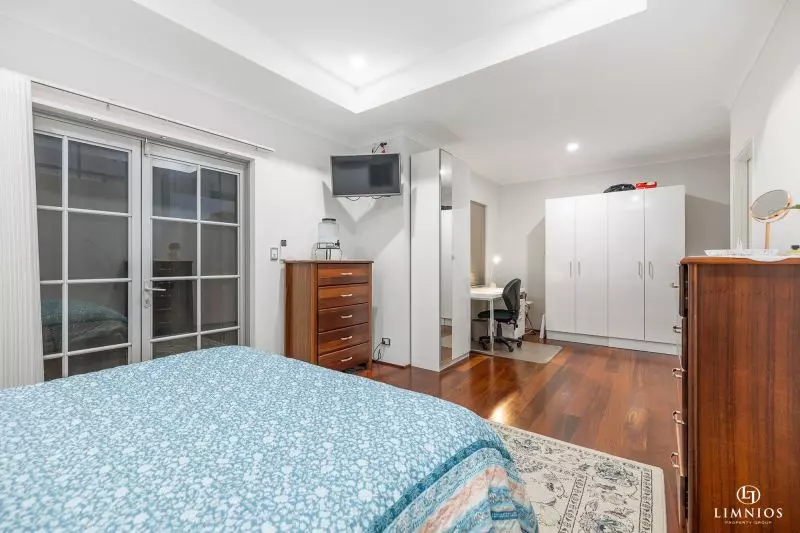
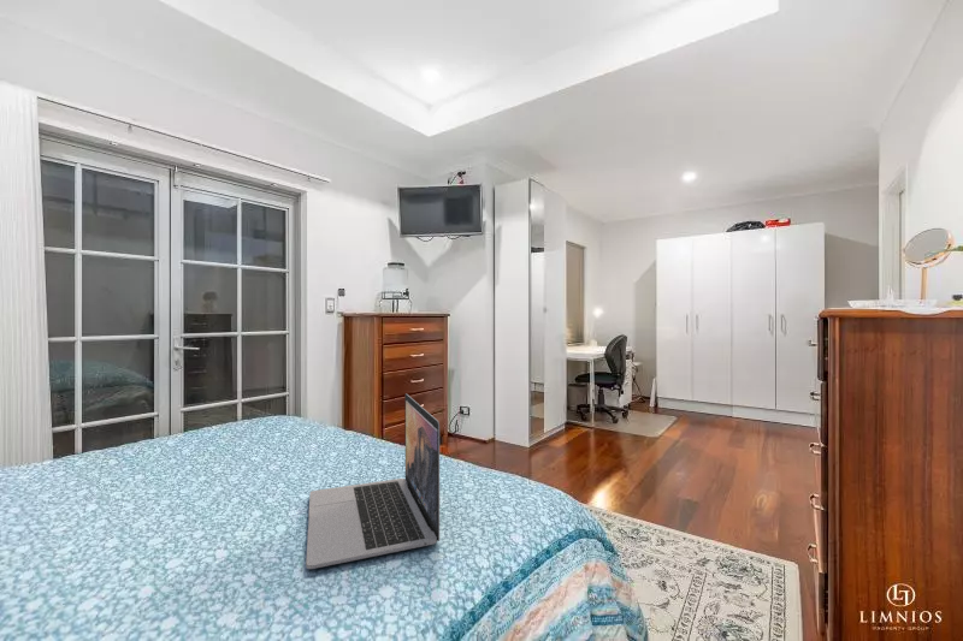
+ laptop (370, 482)
